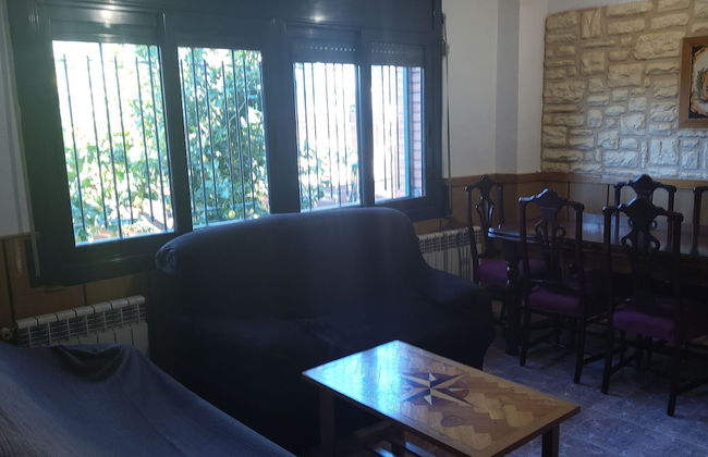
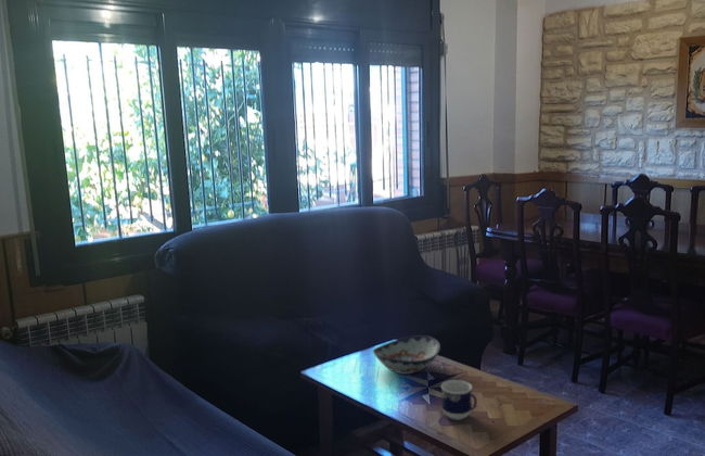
+ decorative bowl (407, 357)
+ cup (460, 402)
